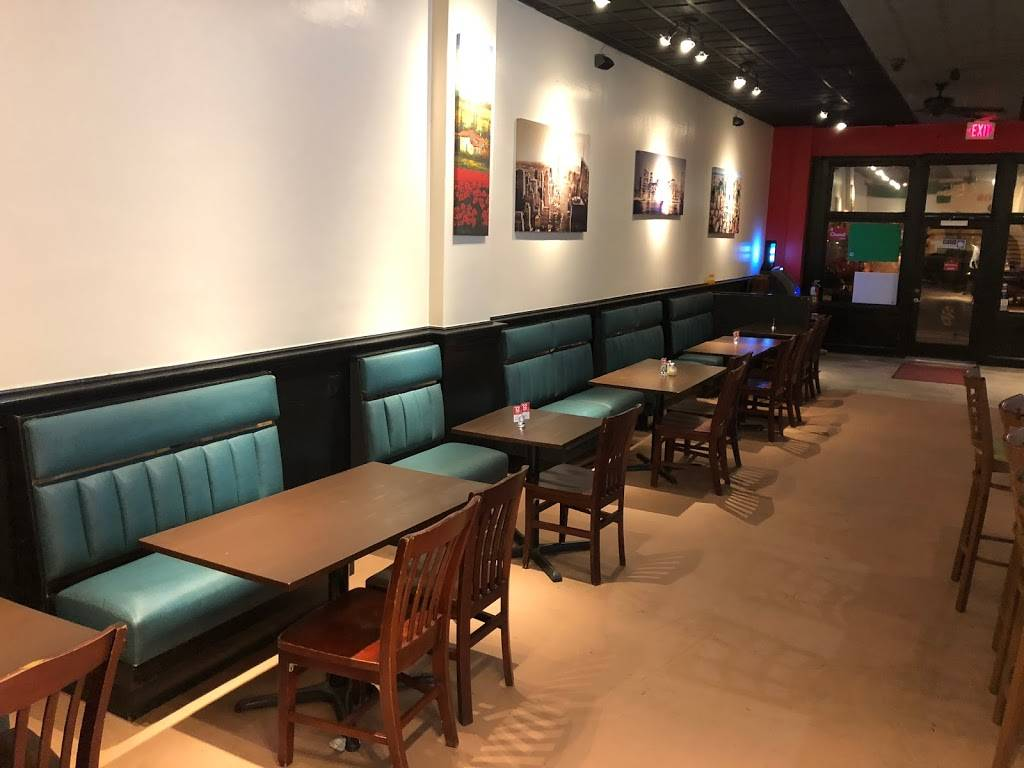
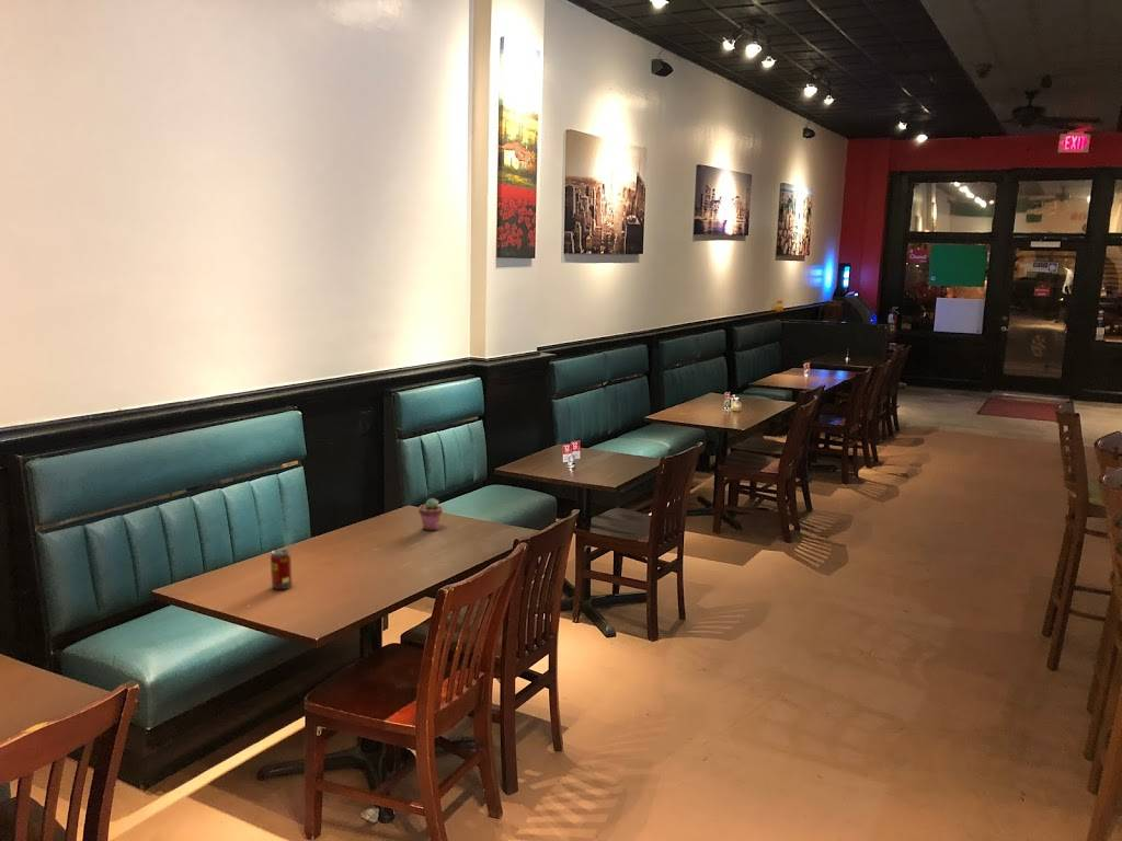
+ potted succulent (431, 512)
+ beverage can (280, 568)
